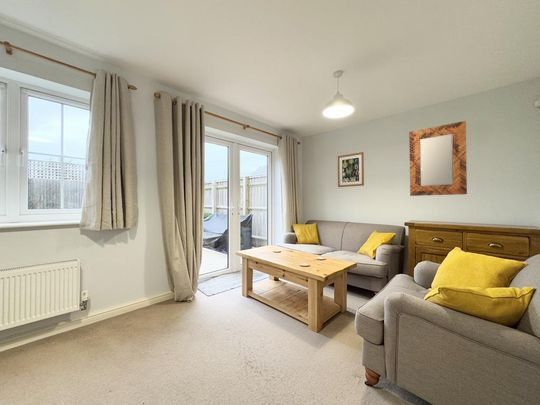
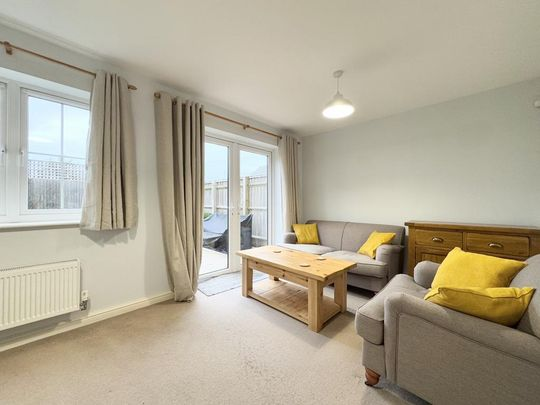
- wall art (350, 170)
- home mirror (436, 161)
